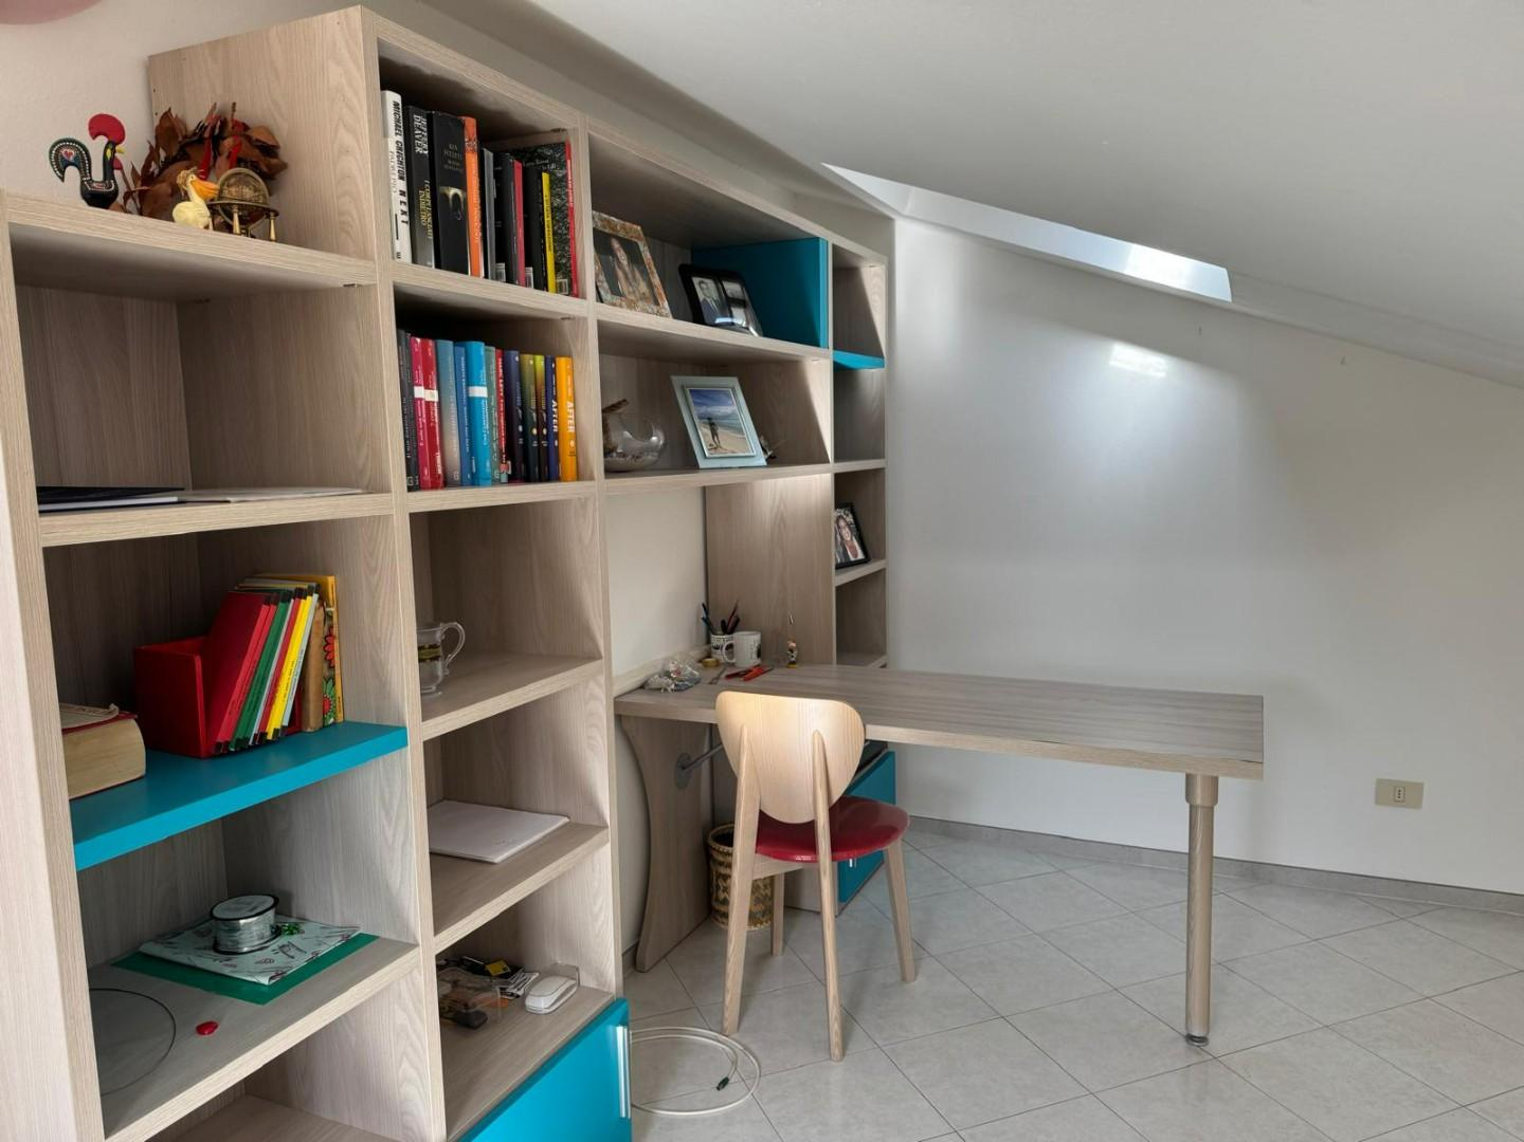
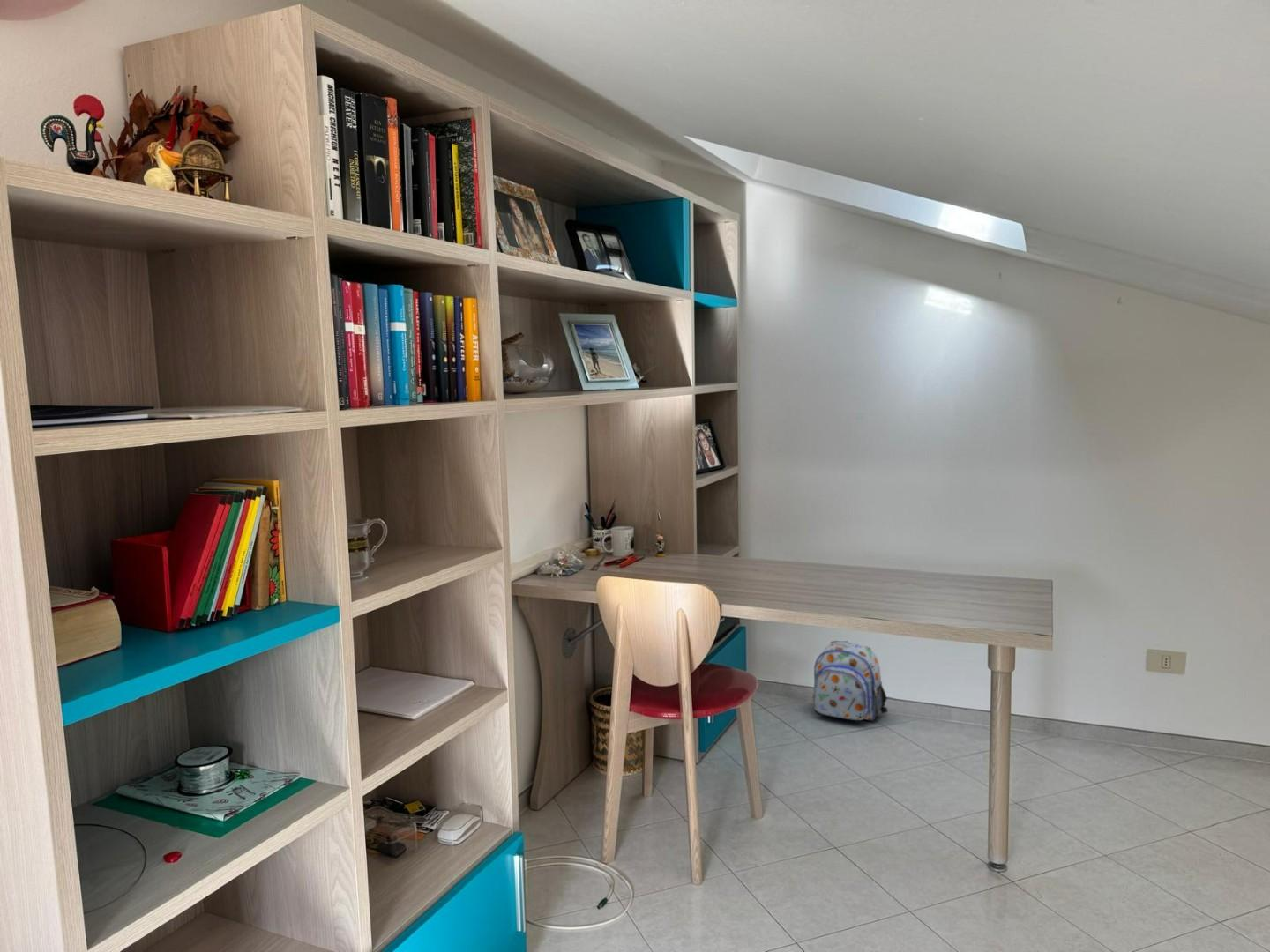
+ backpack (845, 681)
